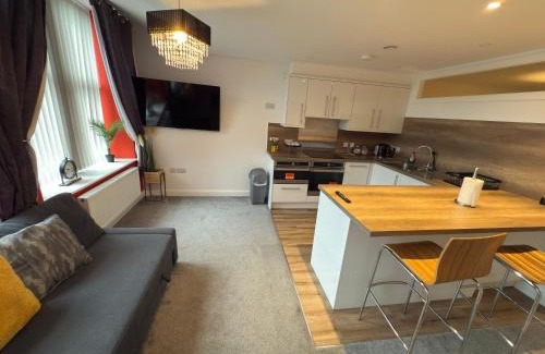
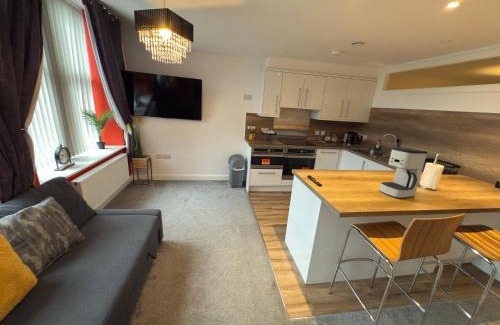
+ coffee maker (403, 172)
